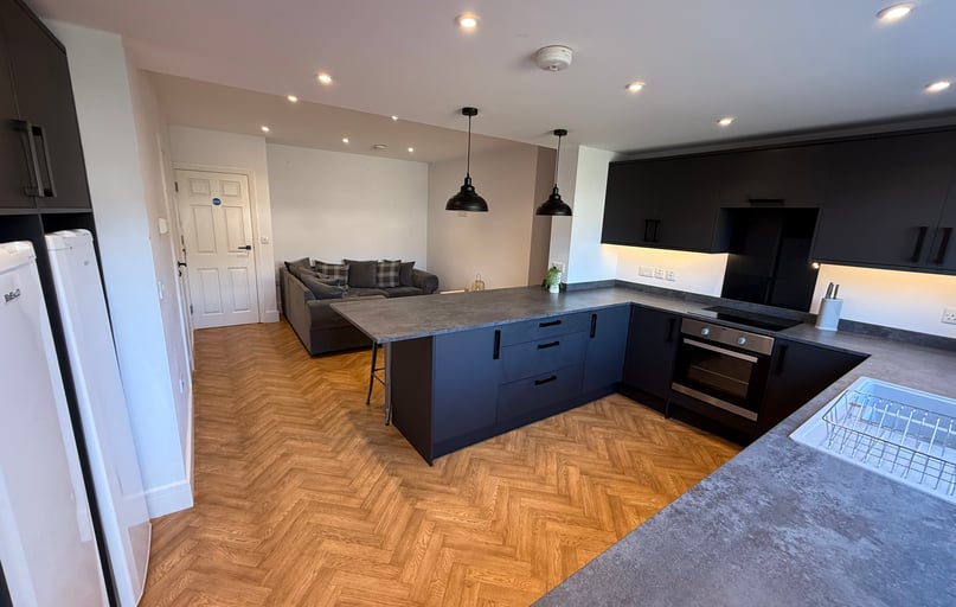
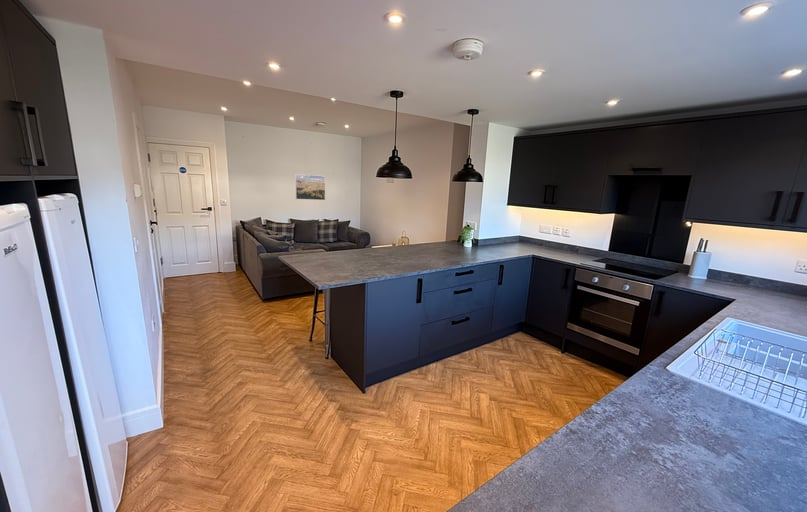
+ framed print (310, 187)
